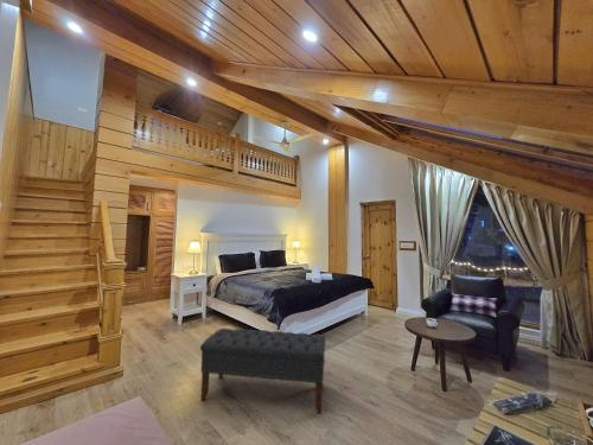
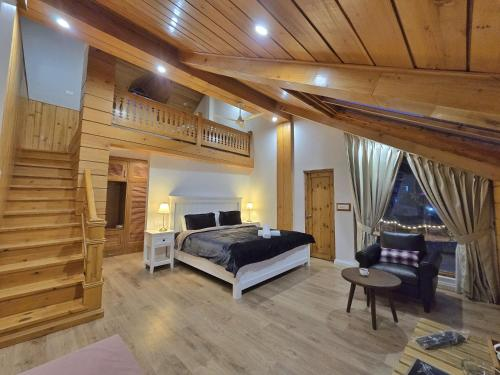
- bench (266, 364)
